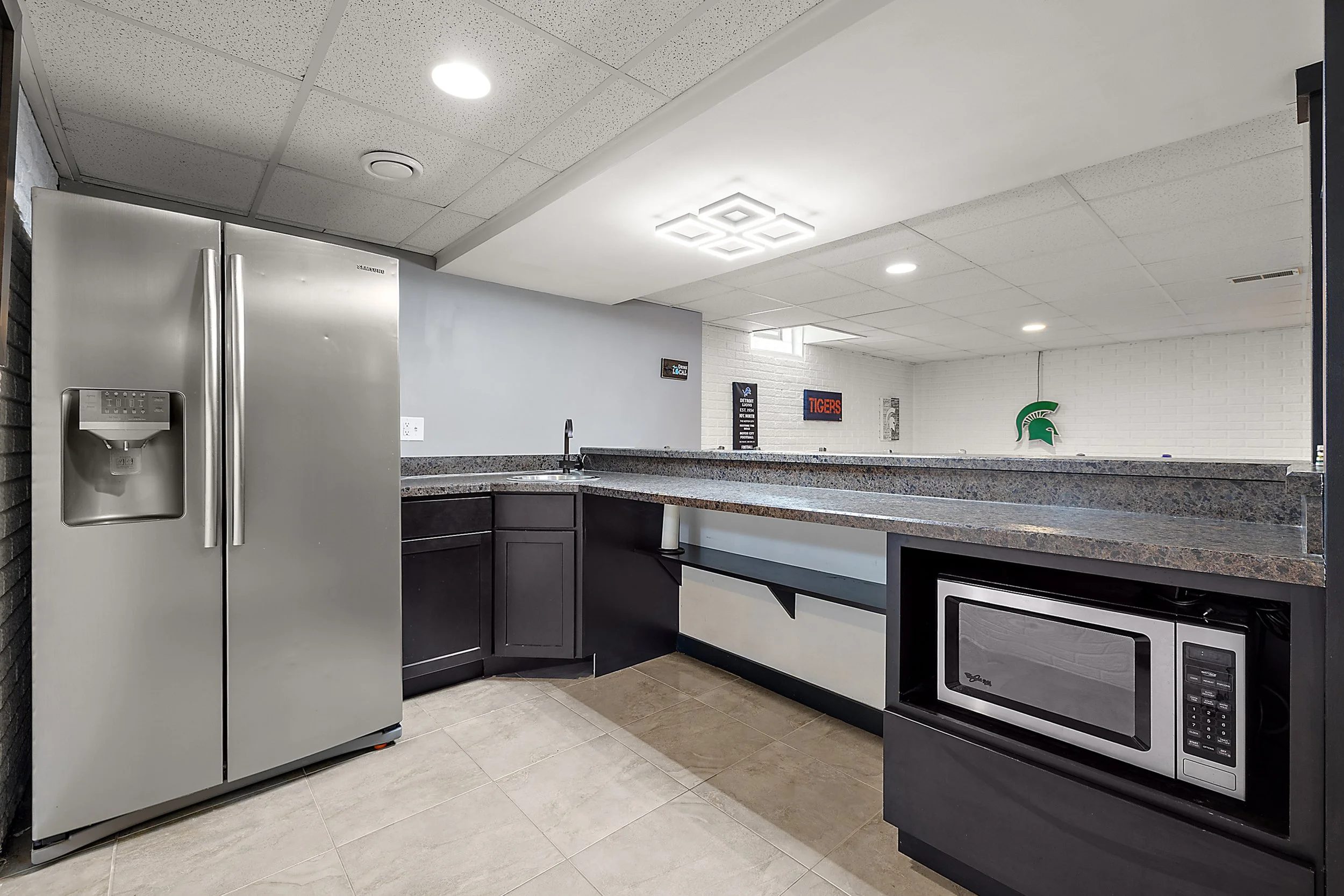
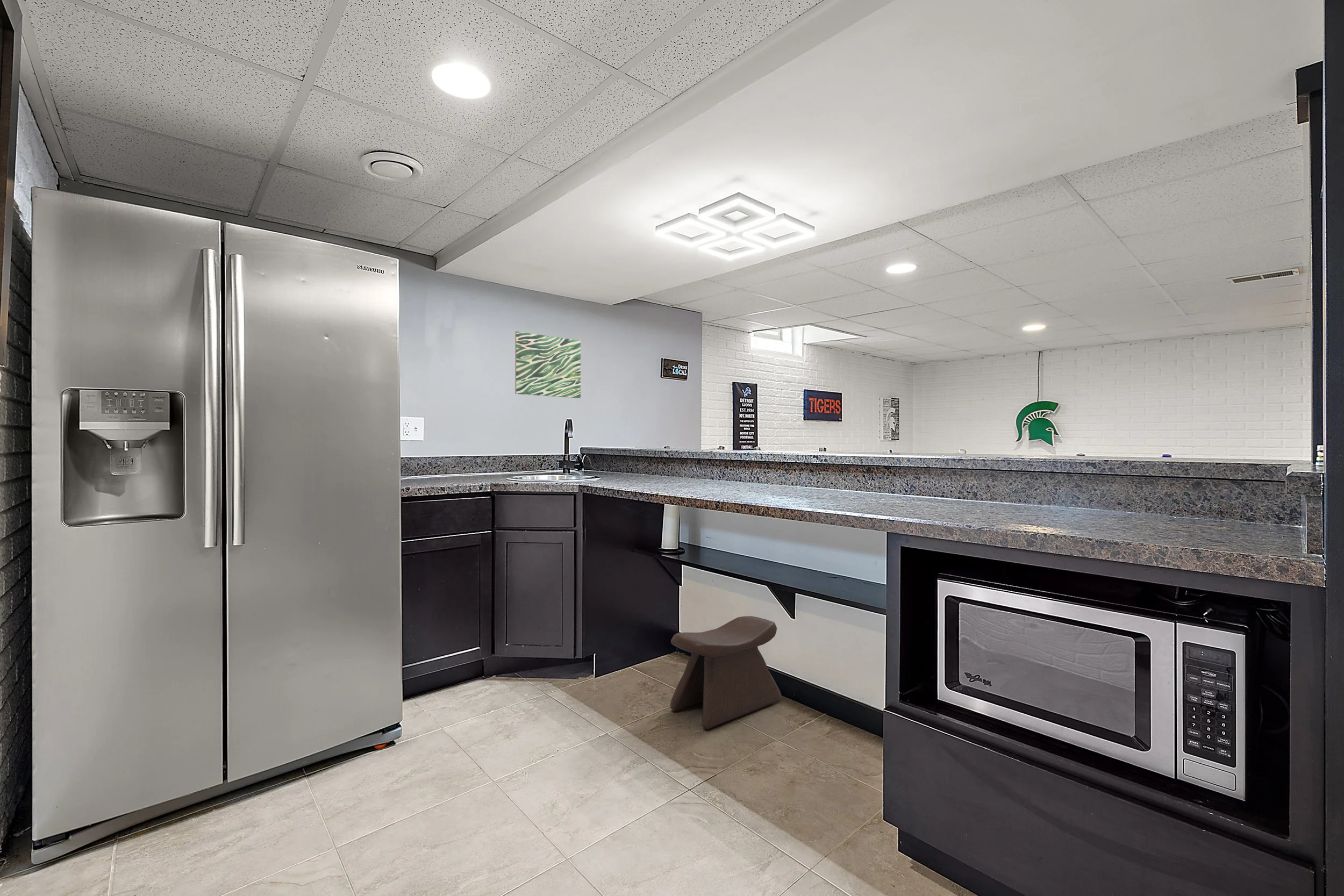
+ wall art (549, 366)
+ stool (726, 666)
